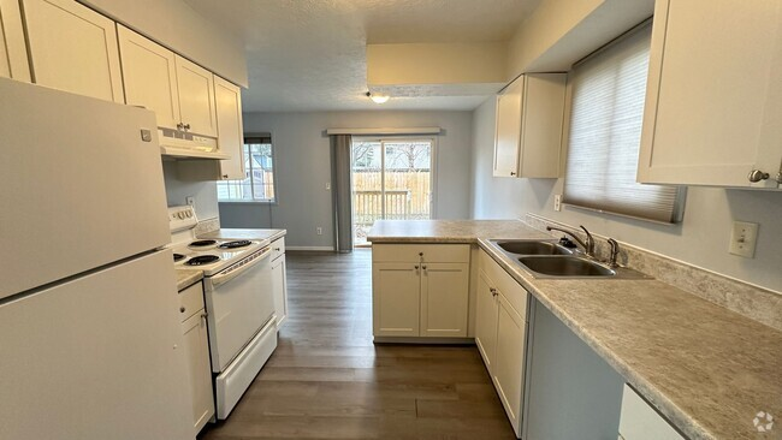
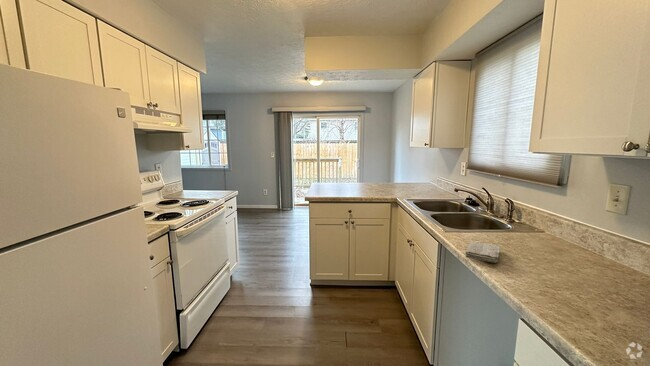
+ washcloth (482, 250)
